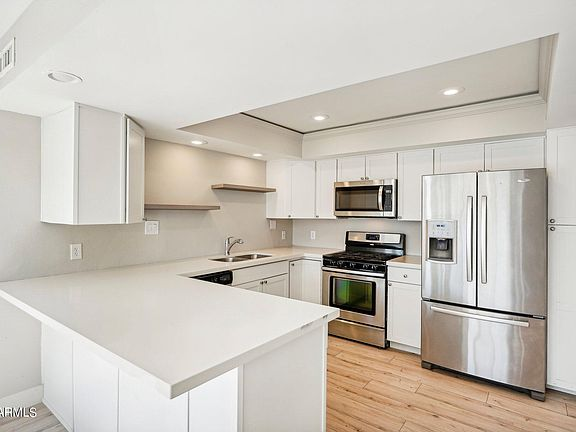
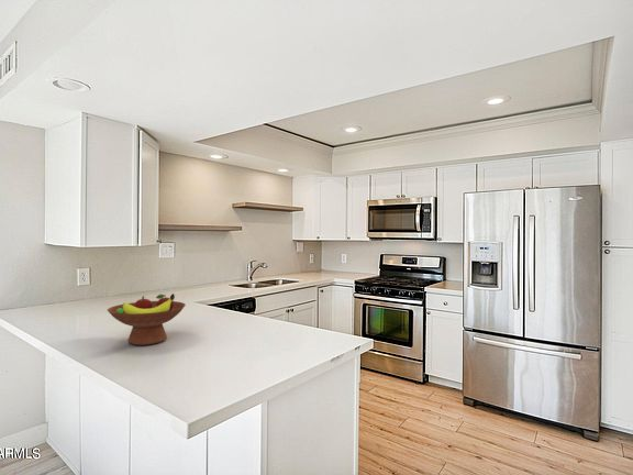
+ fruit bowl (147, 317)
